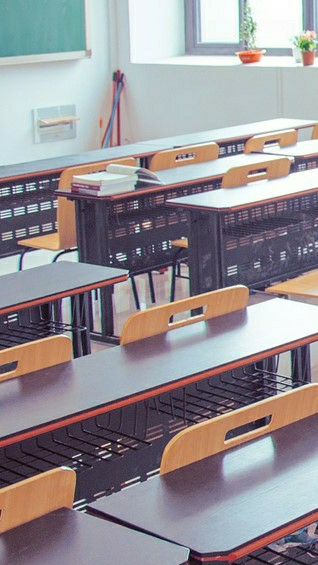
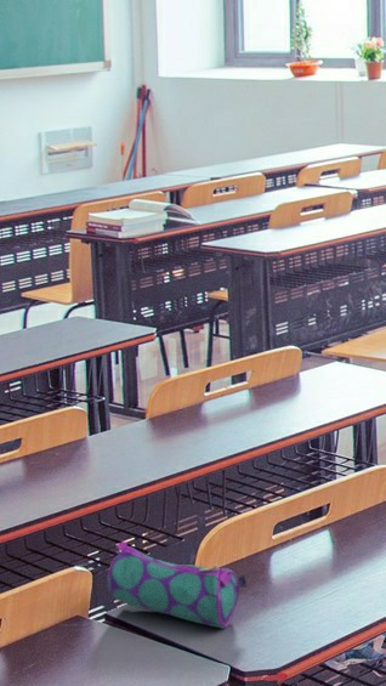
+ pencil case (174, 584)
